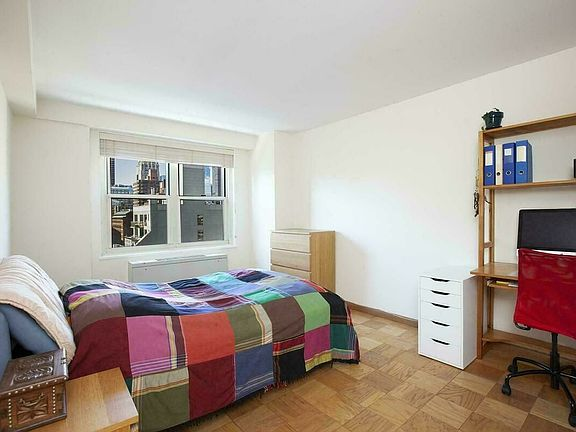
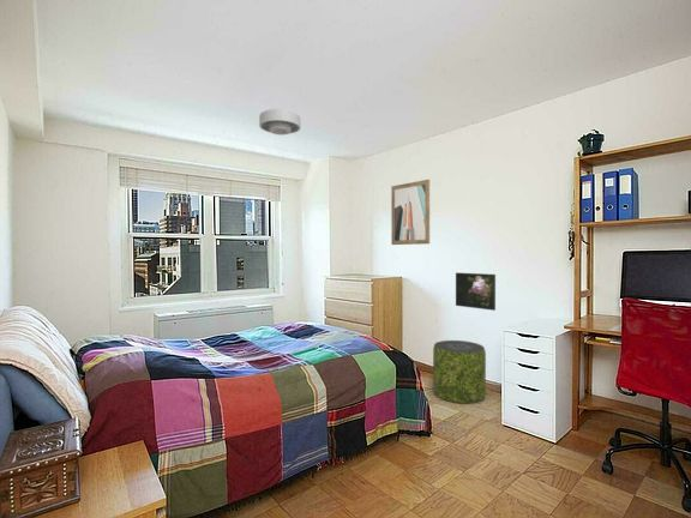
+ pouf (458, 369)
+ ceiling light (280, 124)
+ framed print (474, 290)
+ wall art (409, 213)
